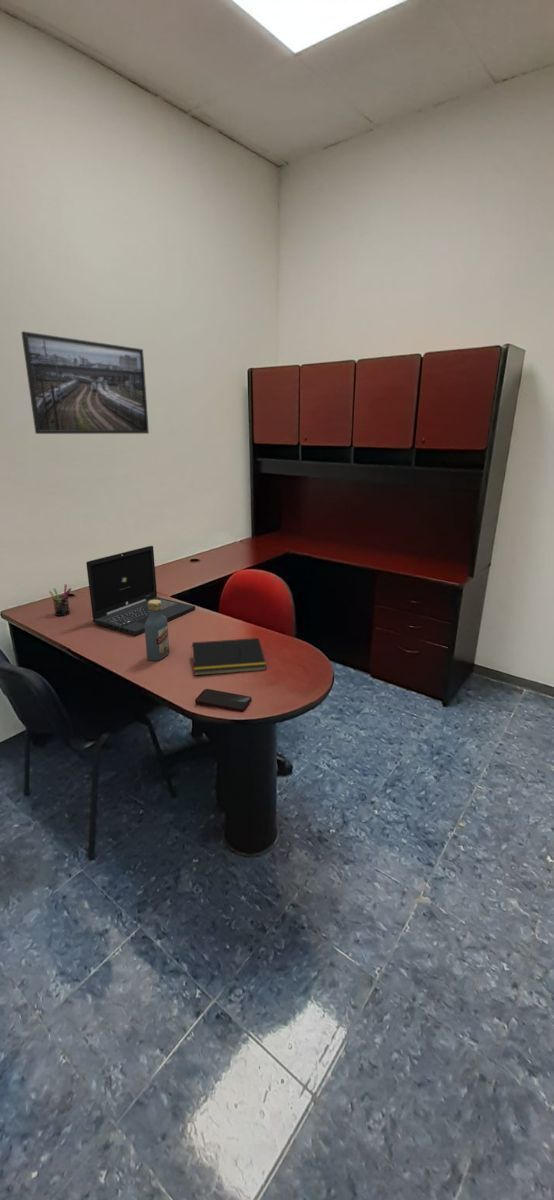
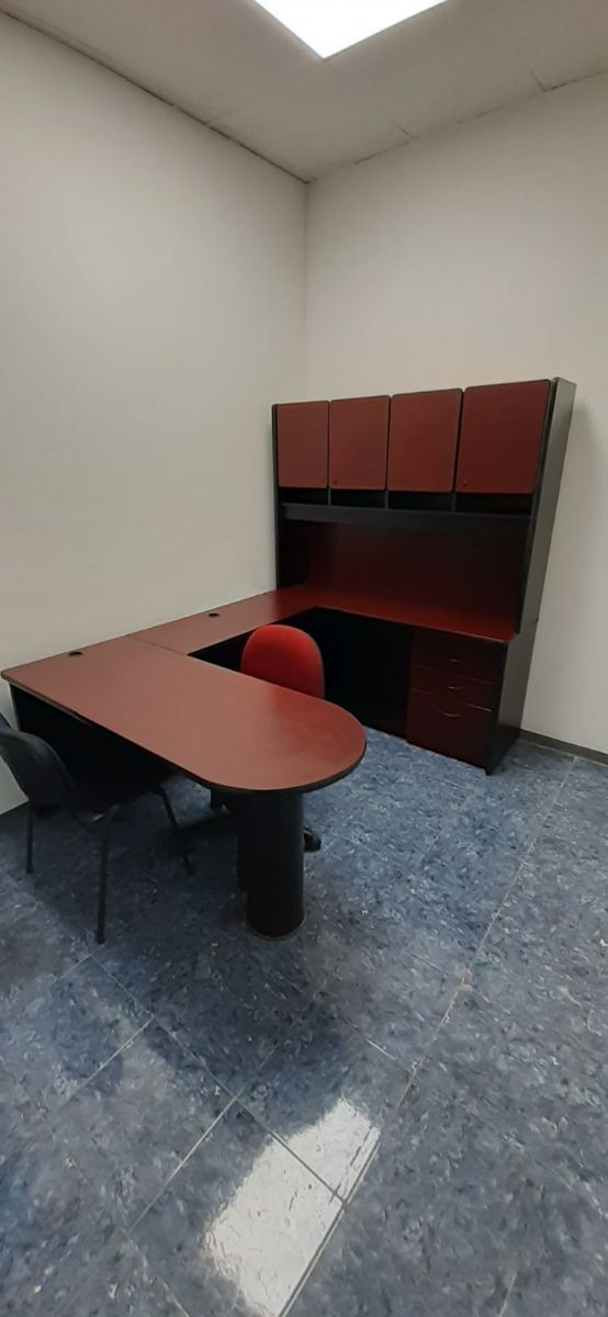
- pen holder (61, 599)
- laptop (144, 587)
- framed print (92, 388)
- smartphone (223, 700)
- vodka (156, 629)
- notepad (228, 655)
